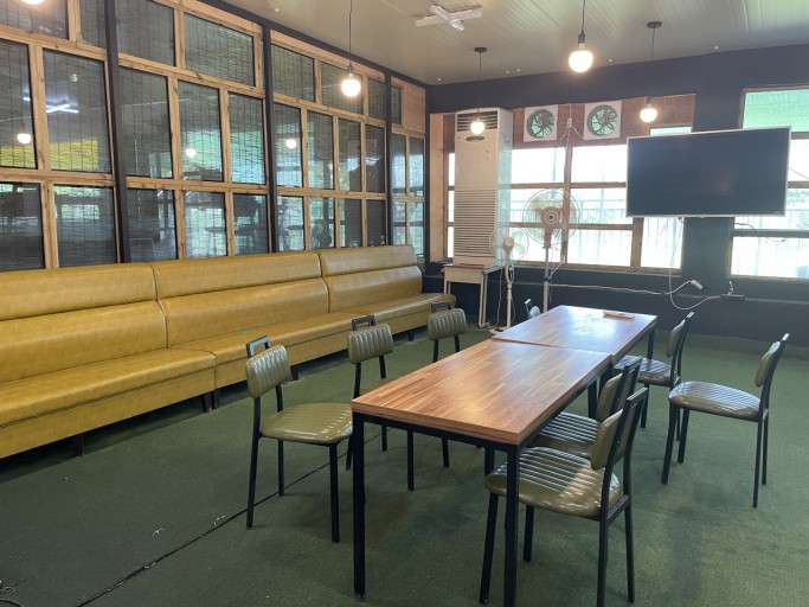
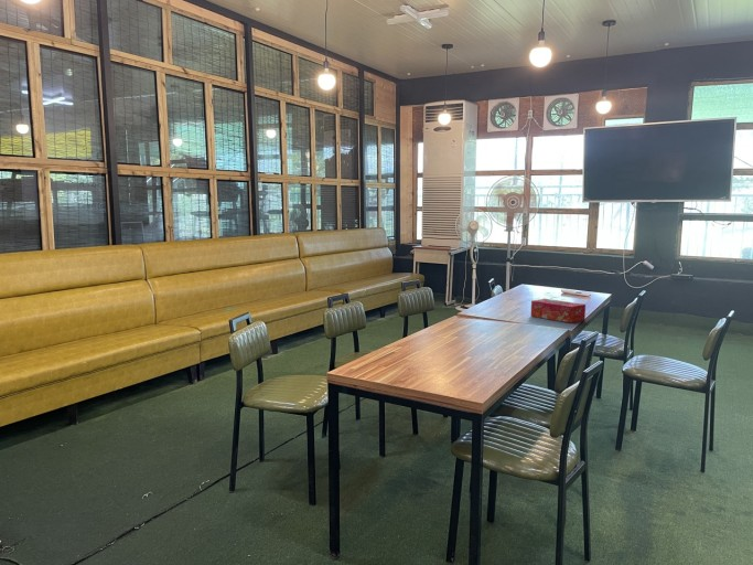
+ tissue box (557, 310)
